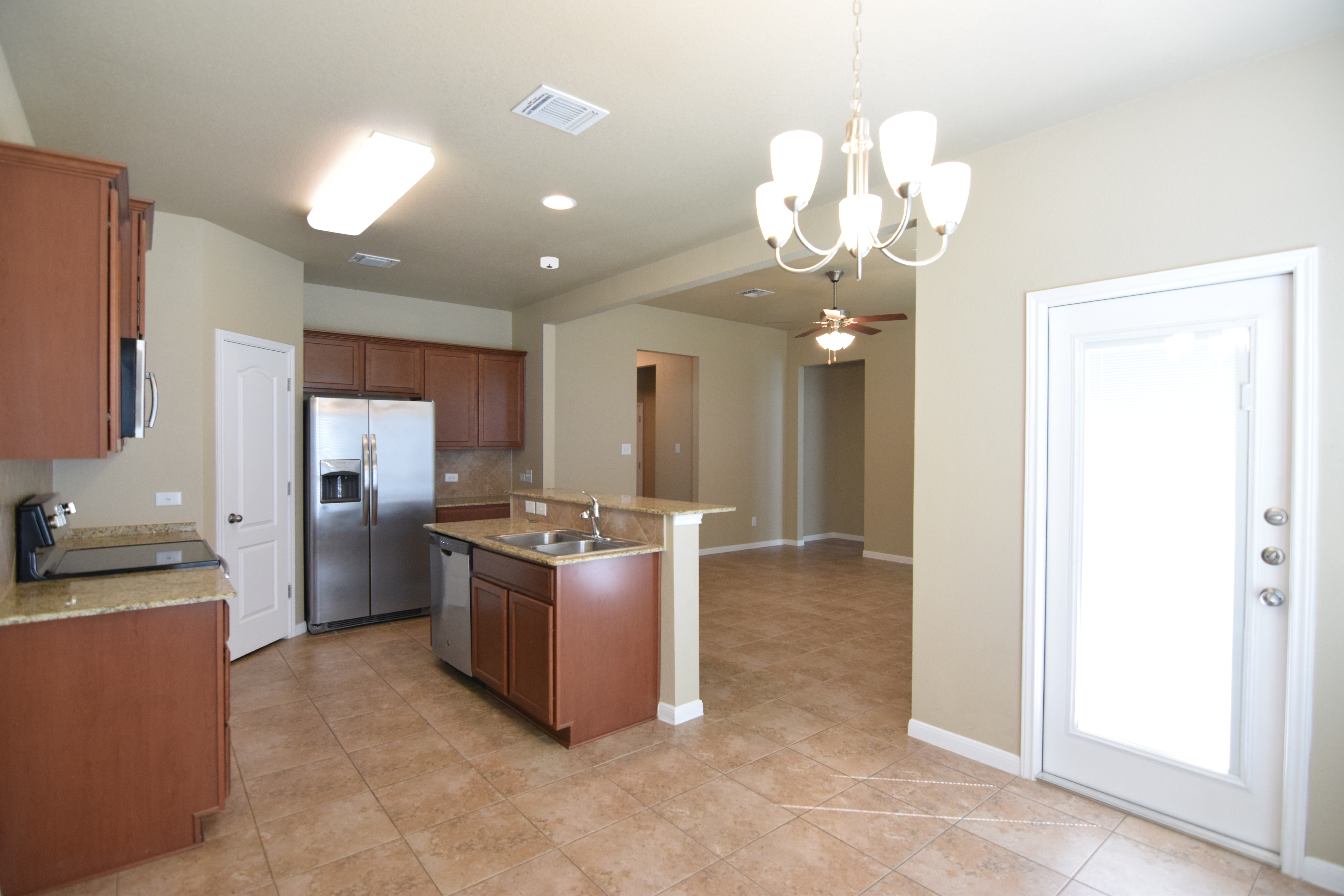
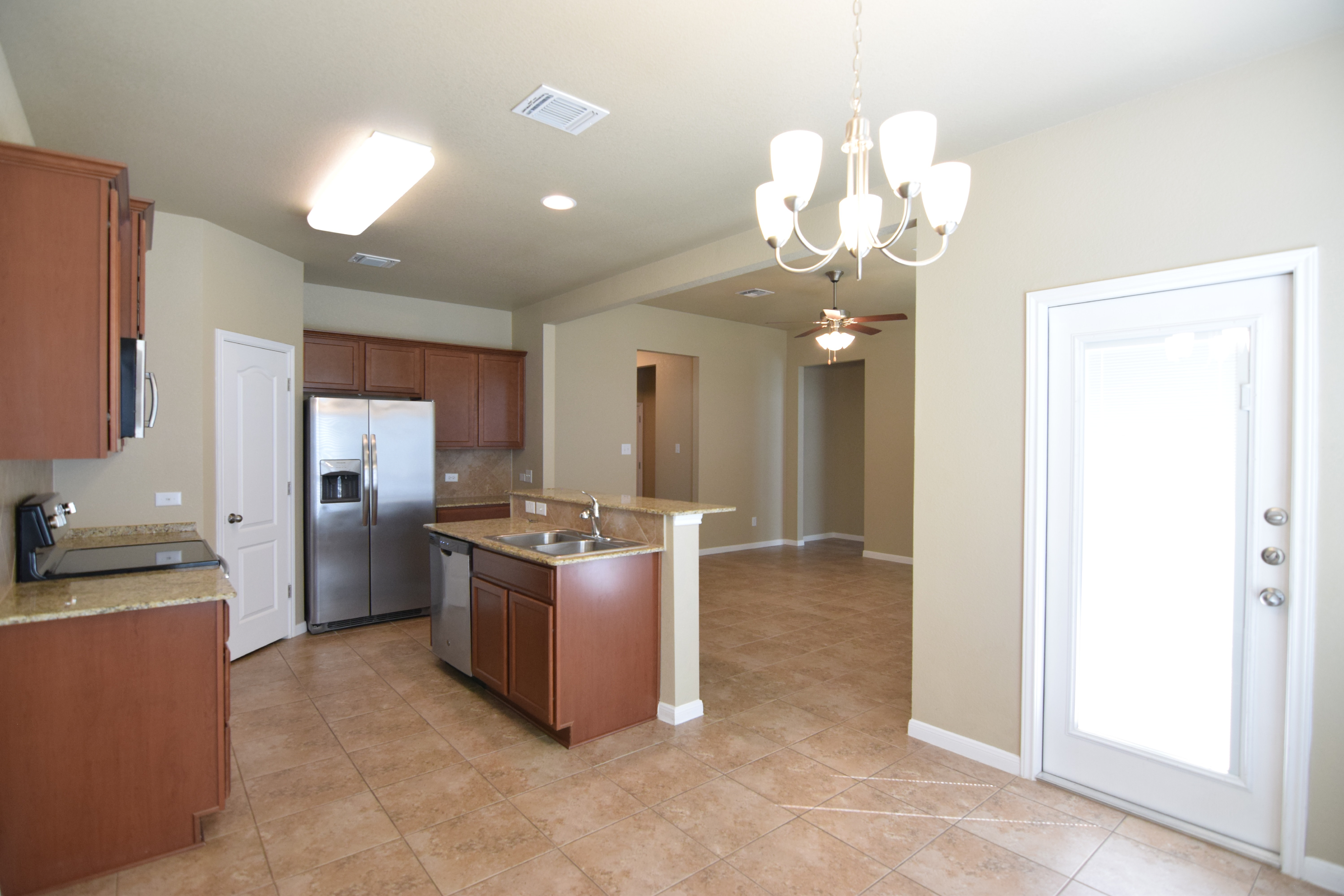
- smoke detector (549, 263)
